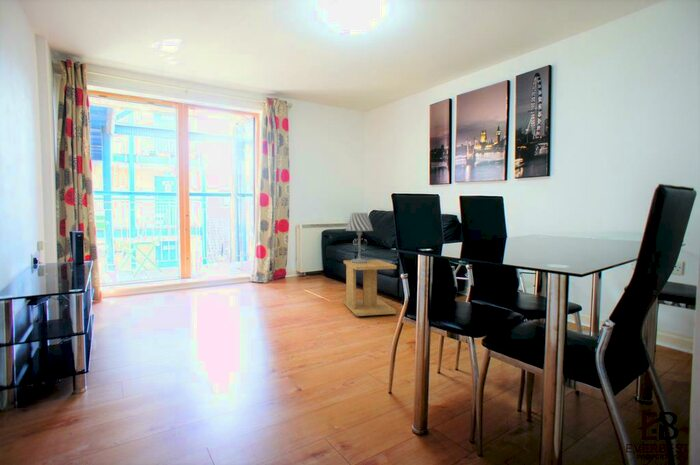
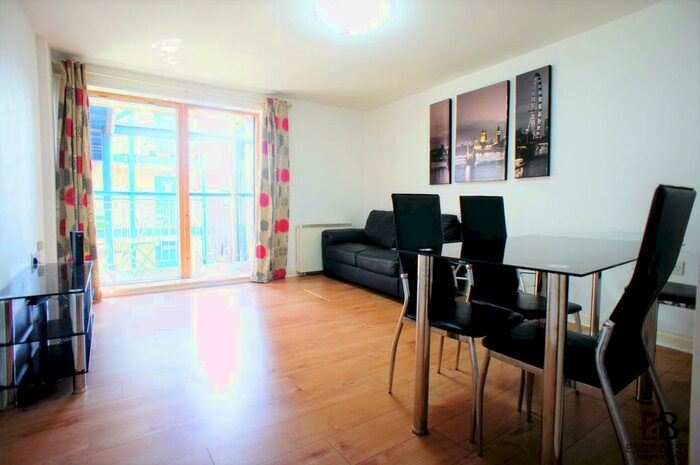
- table lamp (359, 237)
- side table (368, 286)
